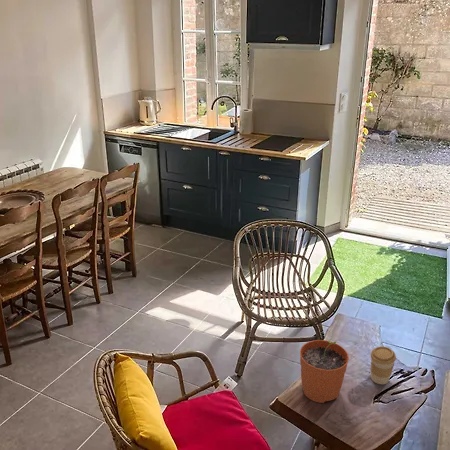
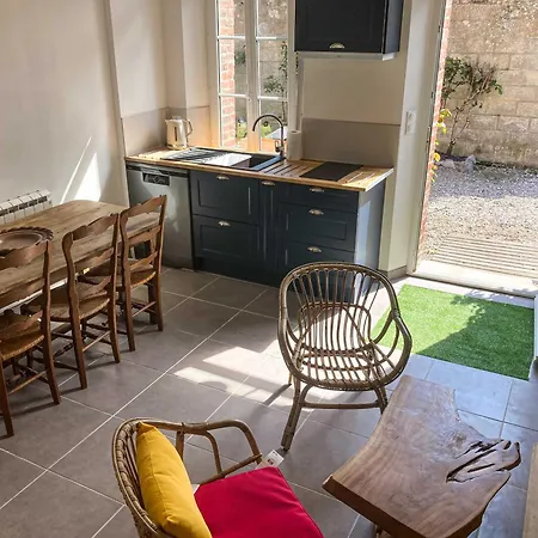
- coffee cup (381, 365)
- plant pot (323, 363)
